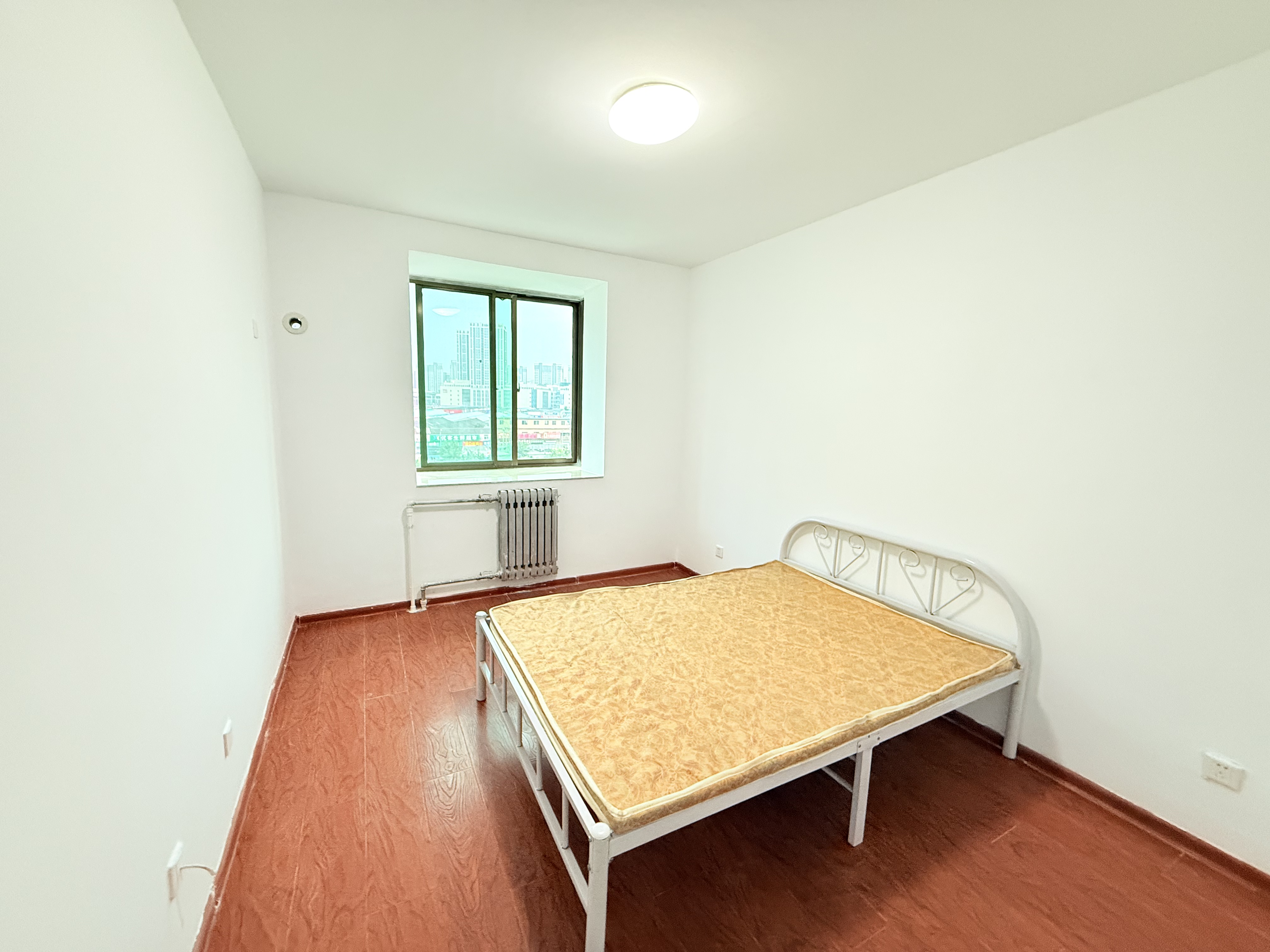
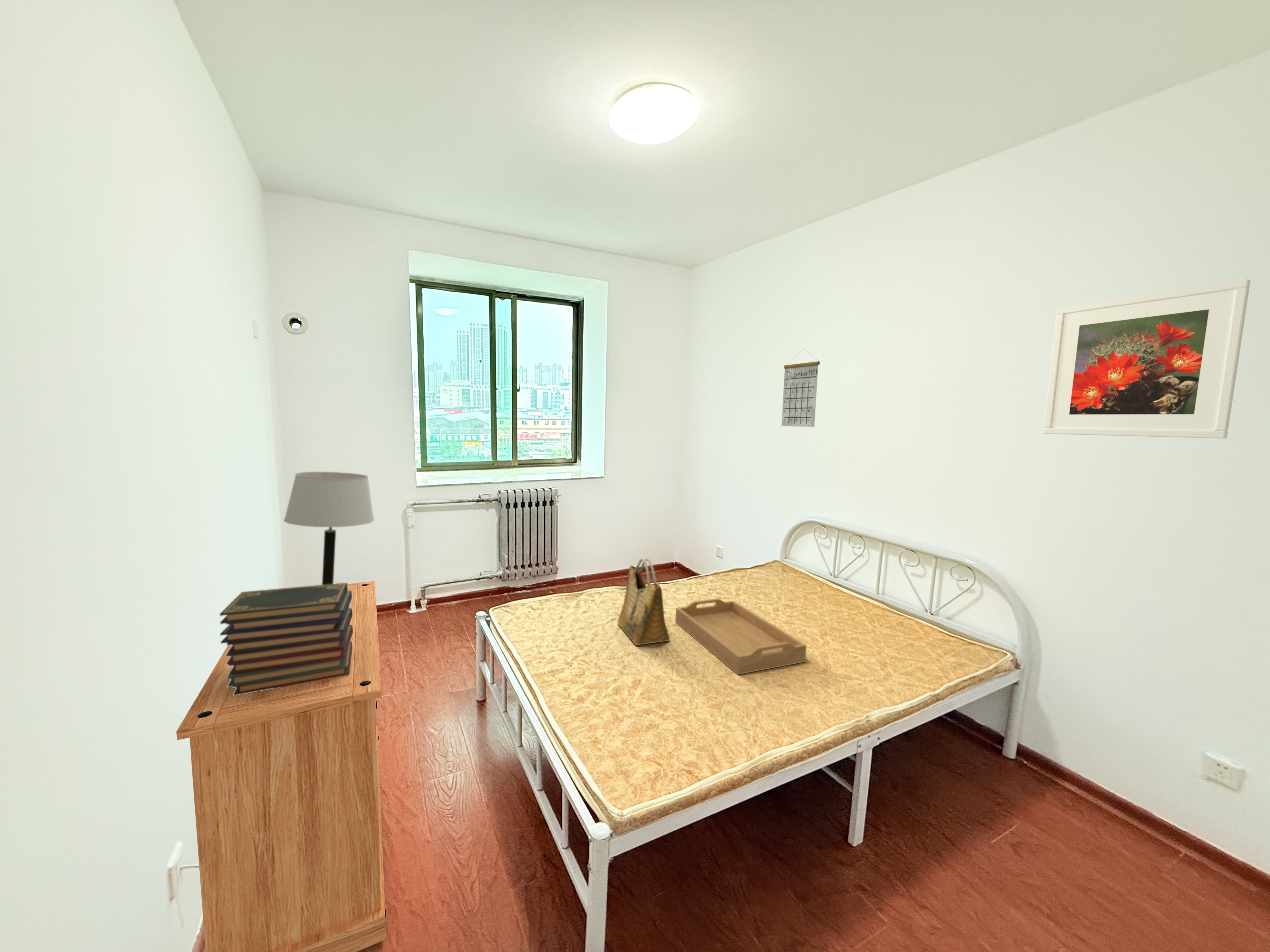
+ dresser (312, 736)
+ grocery bag (644, 595)
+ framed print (1133, 367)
+ calendar (800, 388)
+ serving tray (735, 630)
+ book stack (293, 633)
+ table lamp (324, 544)
